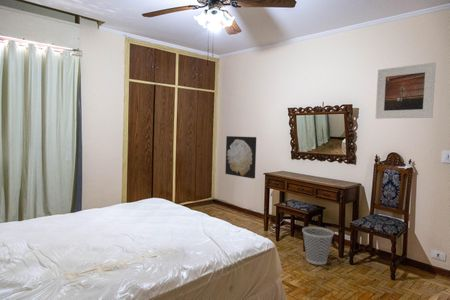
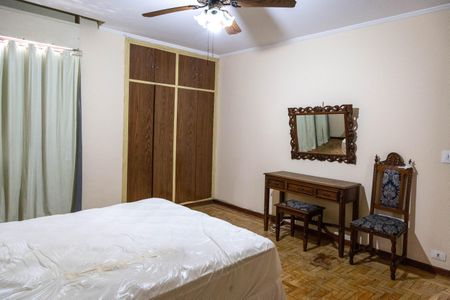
- wastebasket (317, 245)
- wall art (240, 156)
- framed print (403, 92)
